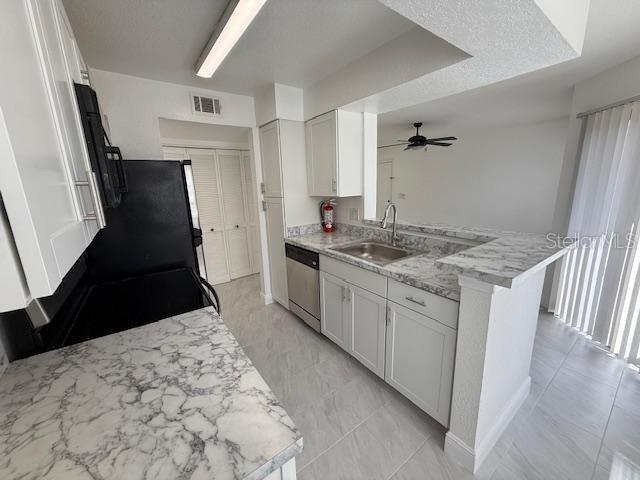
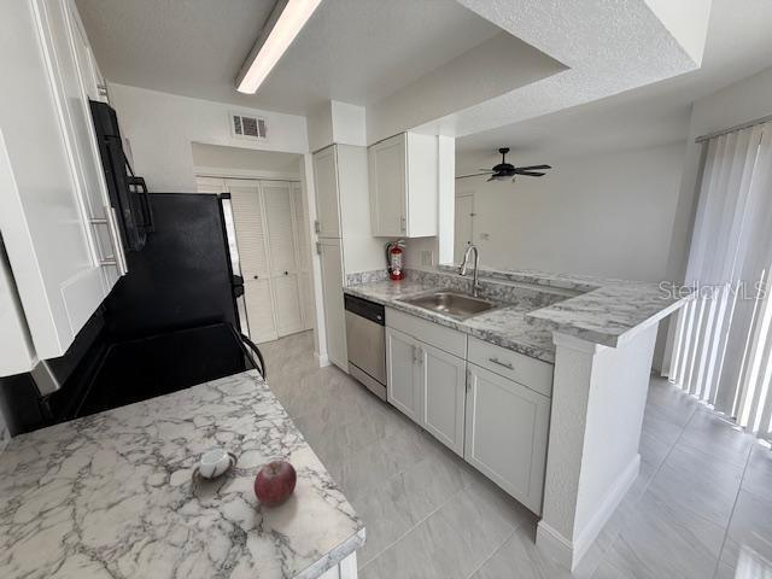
+ cup (215, 464)
+ fruit (274, 479)
